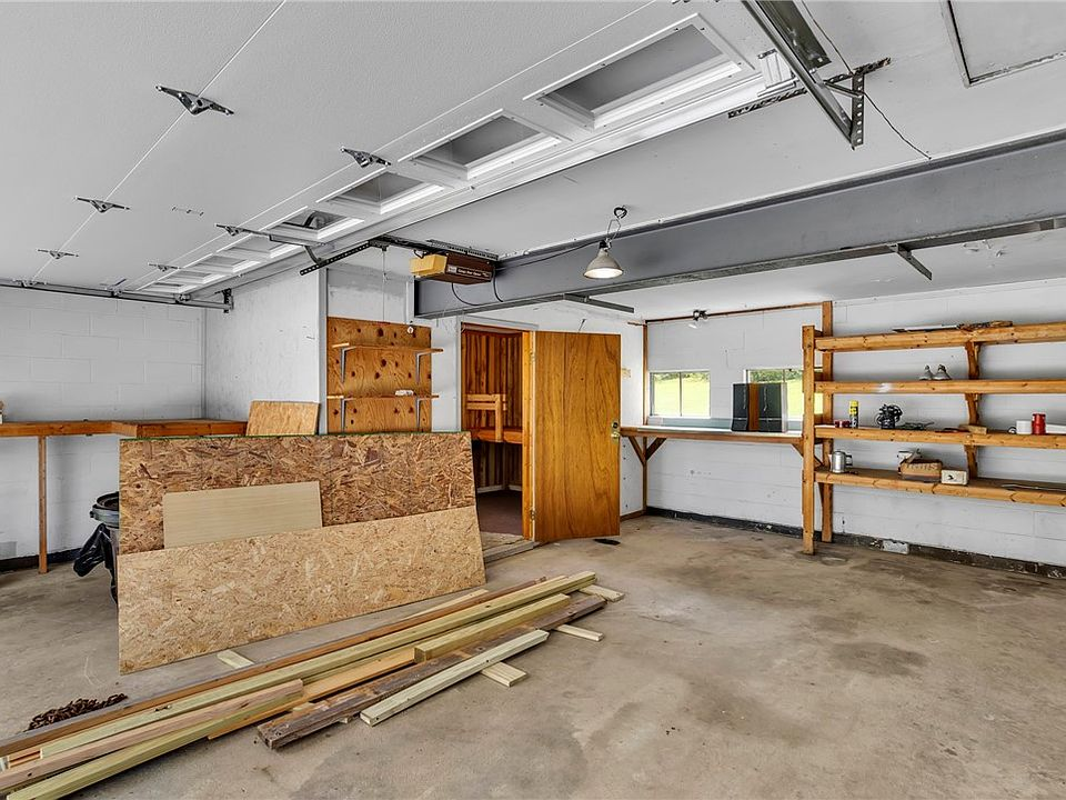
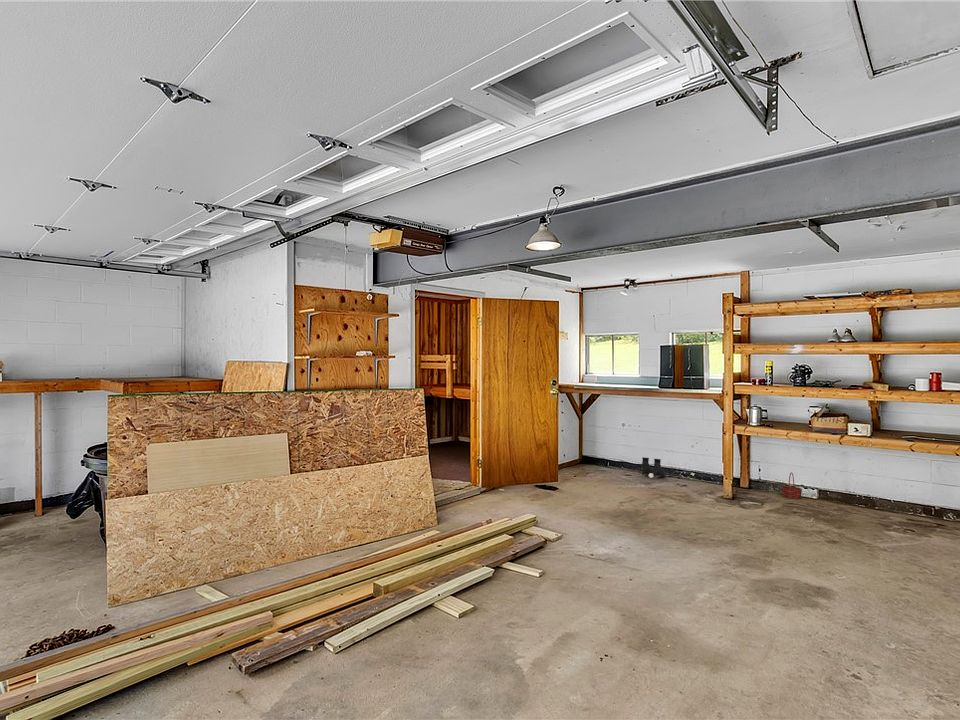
+ basket (793, 484)
+ boots (654, 466)
